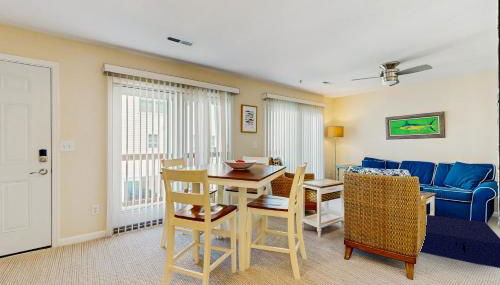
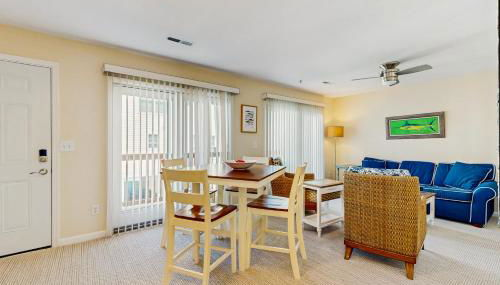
- ottoman (448, 237)
